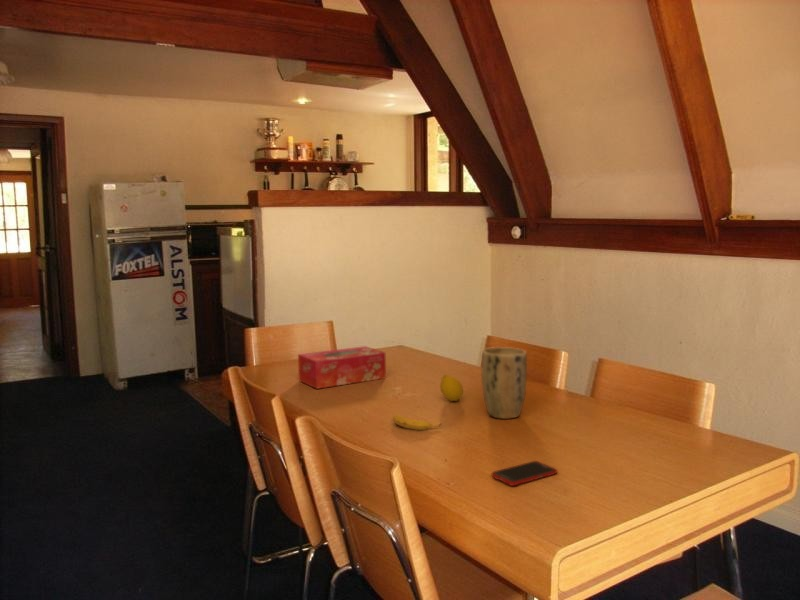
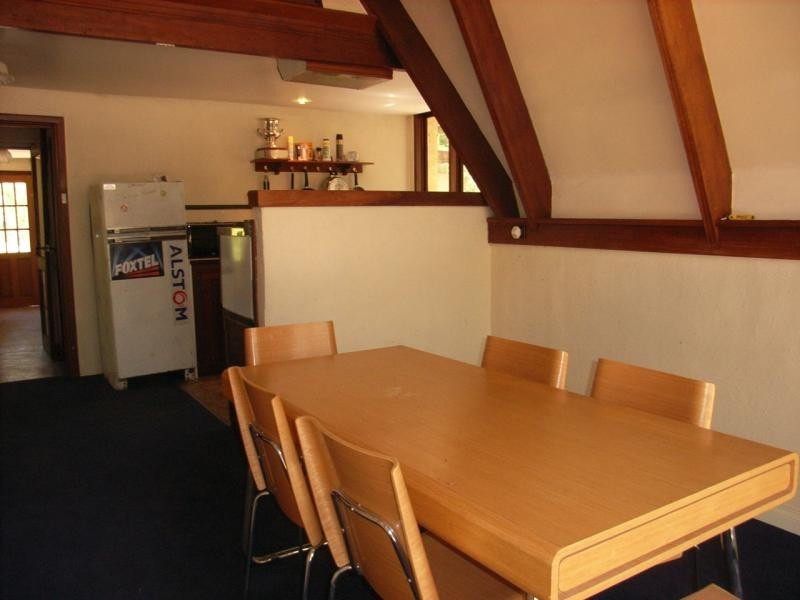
- plant pot (503, 382)
- fruit (451, 387)
- banana (414, 420)
- cell phone (524, 473)
- tissue box (342, 366)
